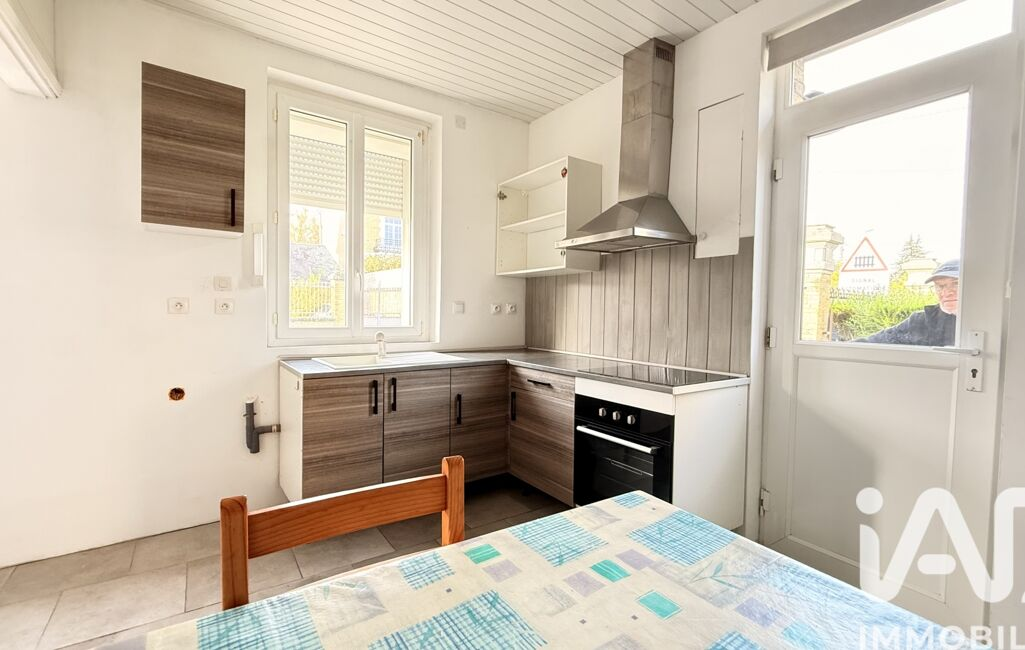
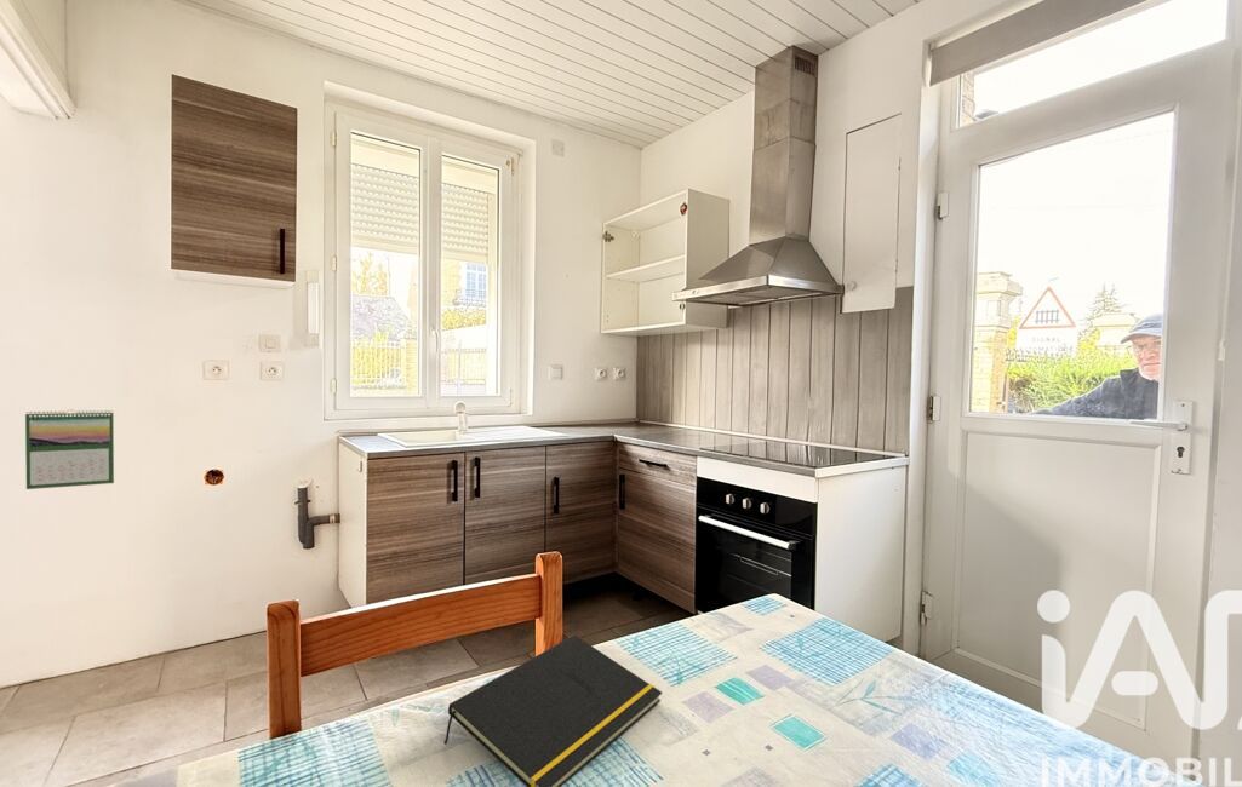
+ calendar (70, 447)
+ notepad (561, 702)
